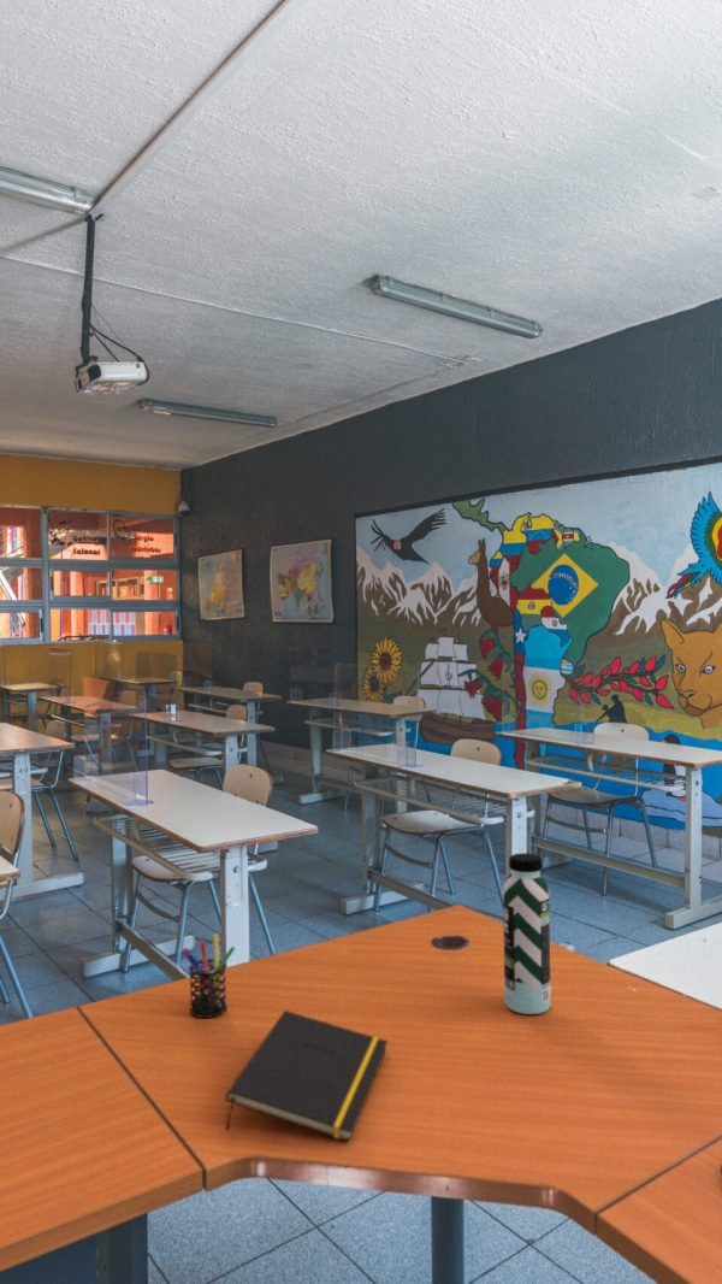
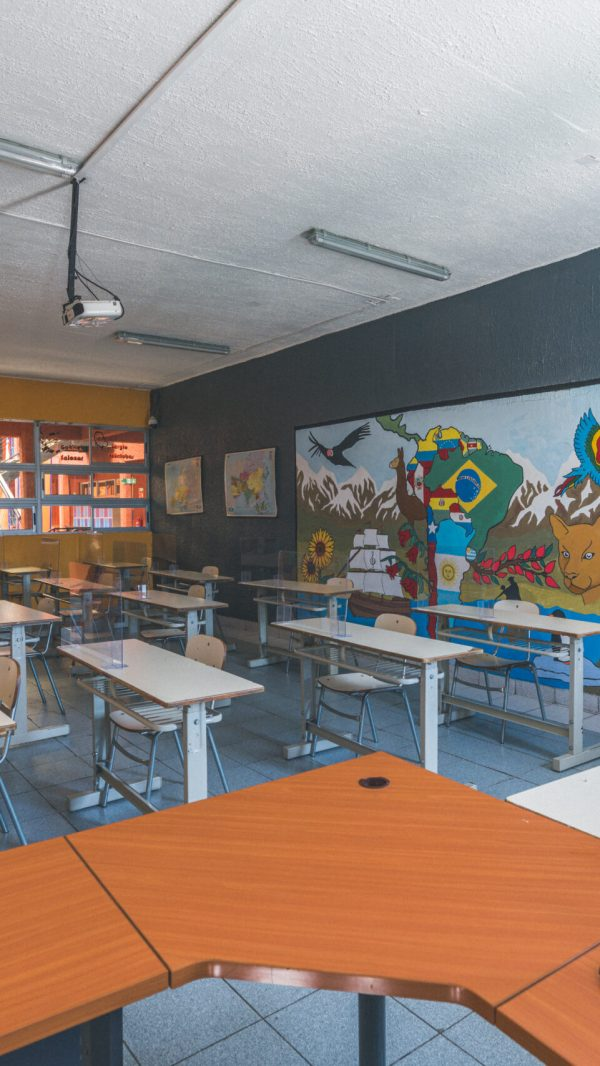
- notepad (313, 1068)
- pen holder (211, 973)
- water bottle (526, 931)
